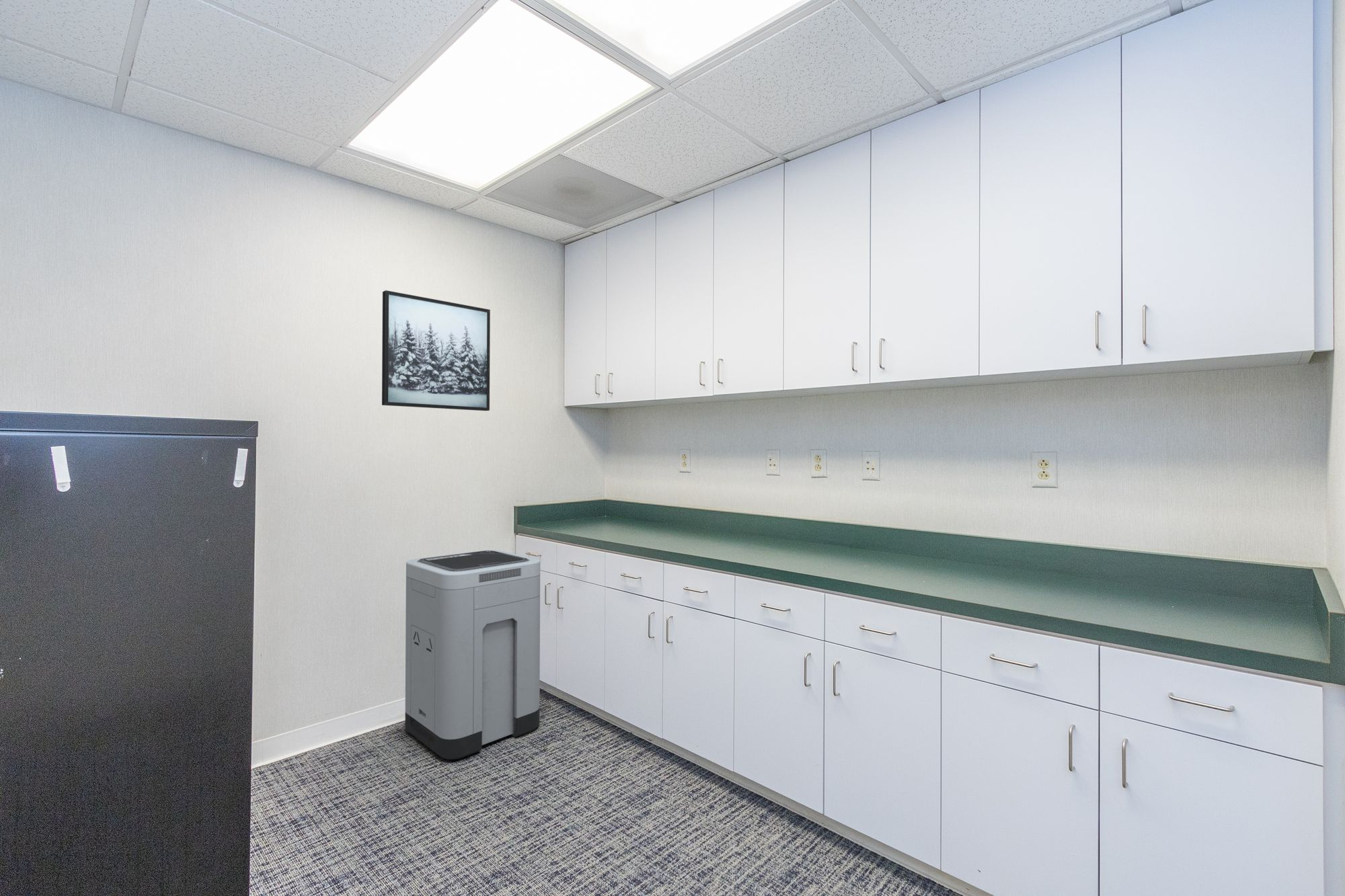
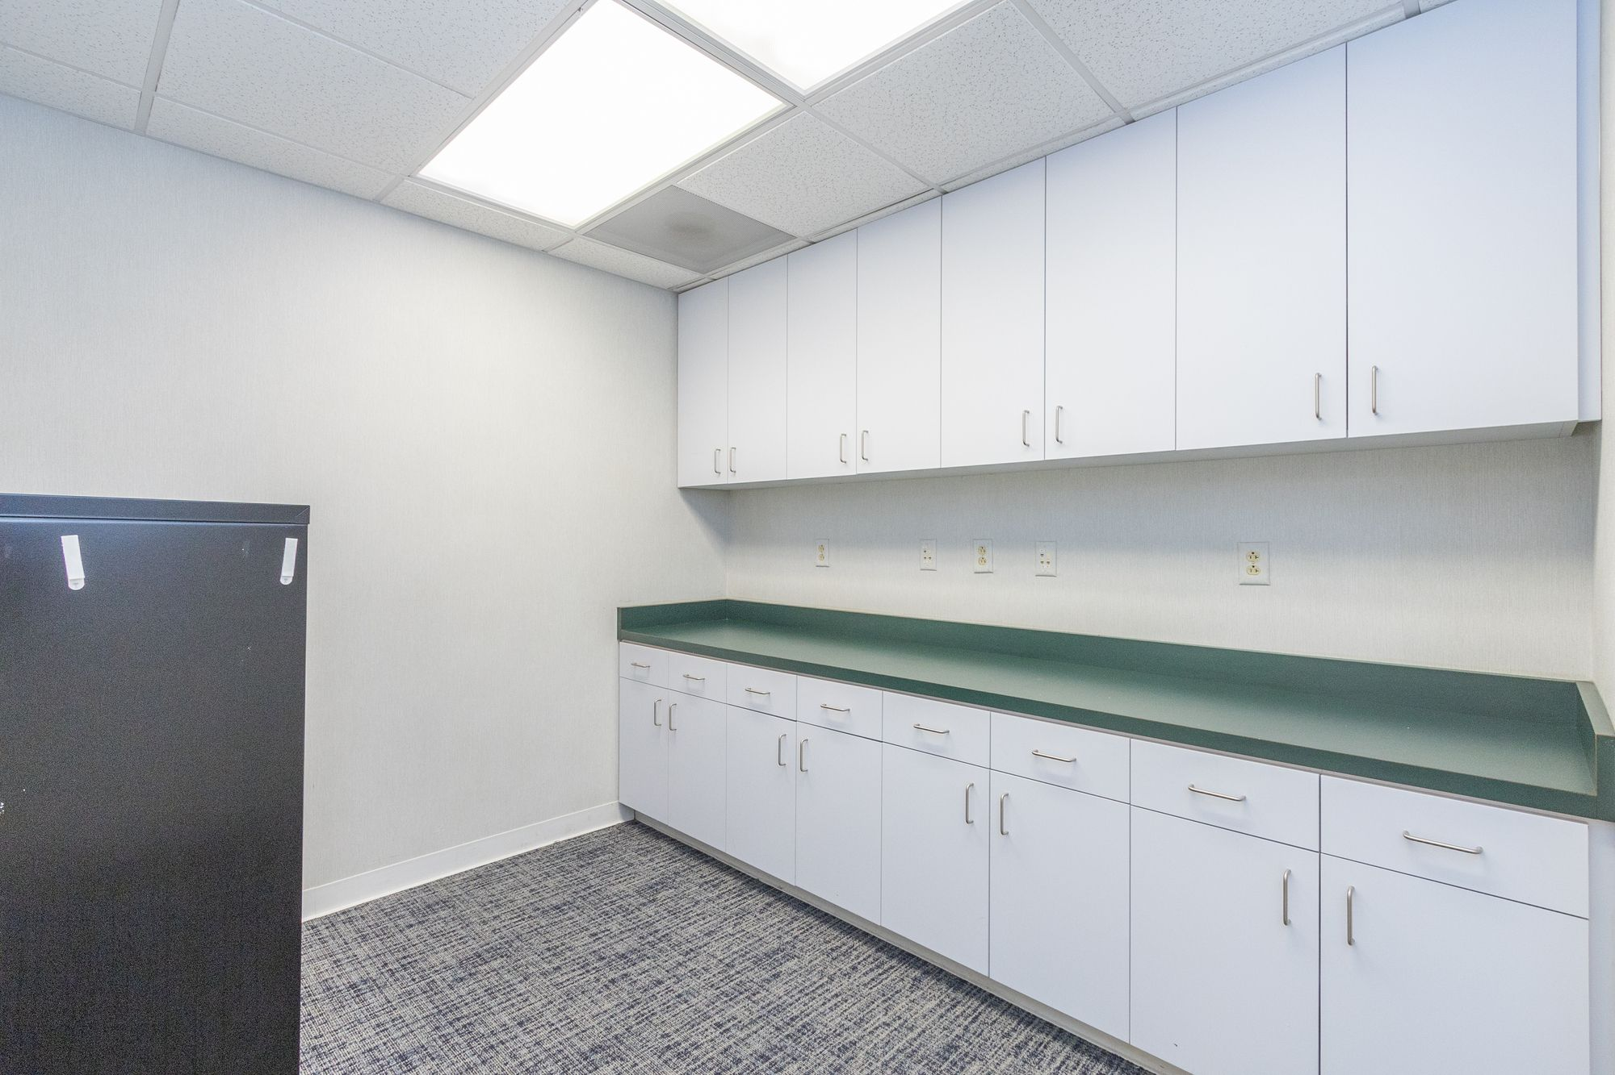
- wall art (439, 354)
- trash can (473, 643)
